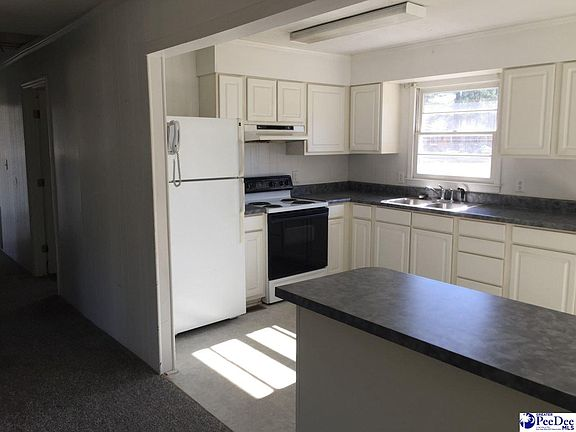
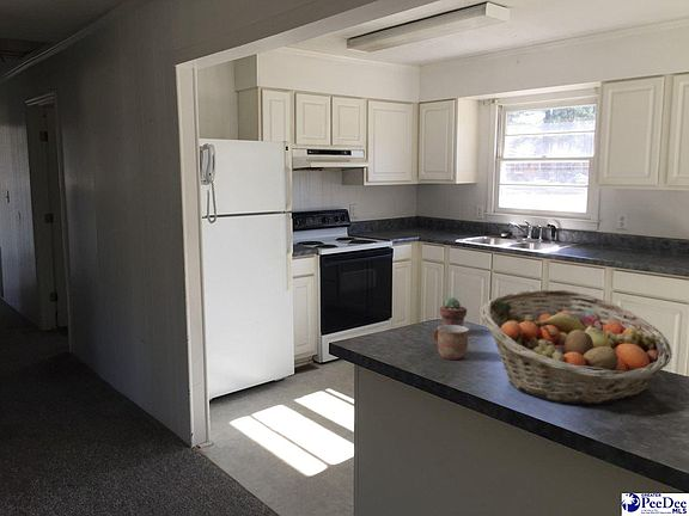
+ potted succulent (452, 314)
+ mug (449, 340)
+ fruit basket (573, 342)
